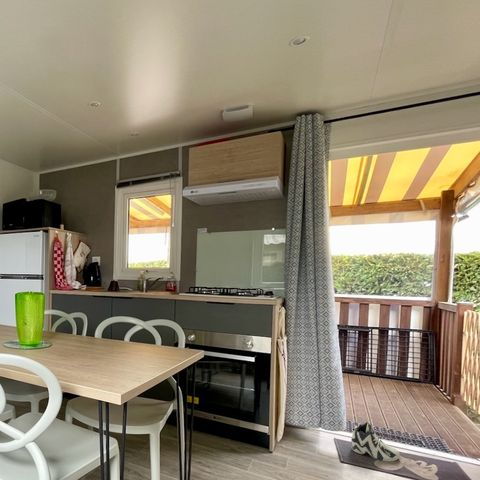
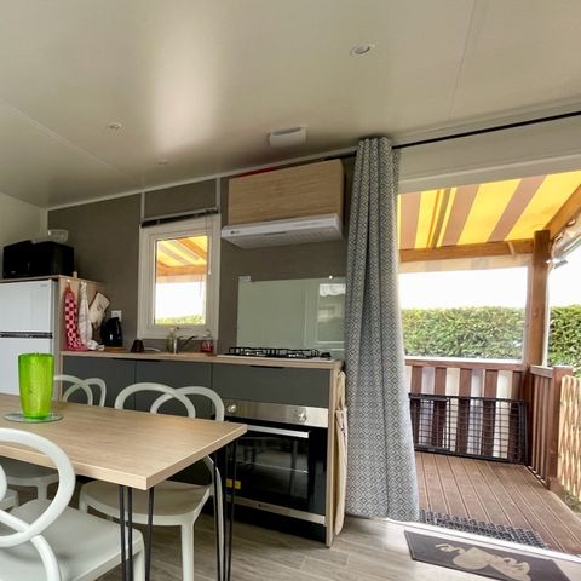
- sneaker (375, 439)
